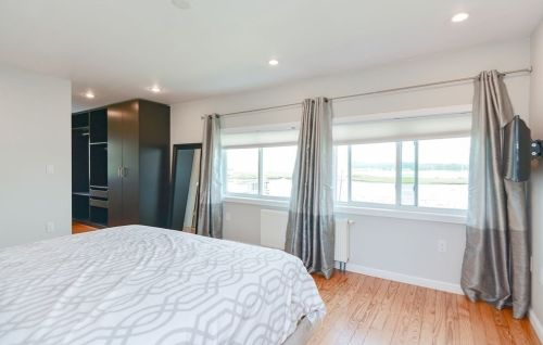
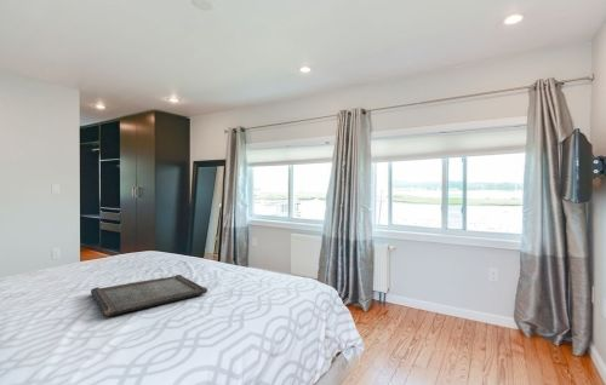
+ serving tray (149, 291)
